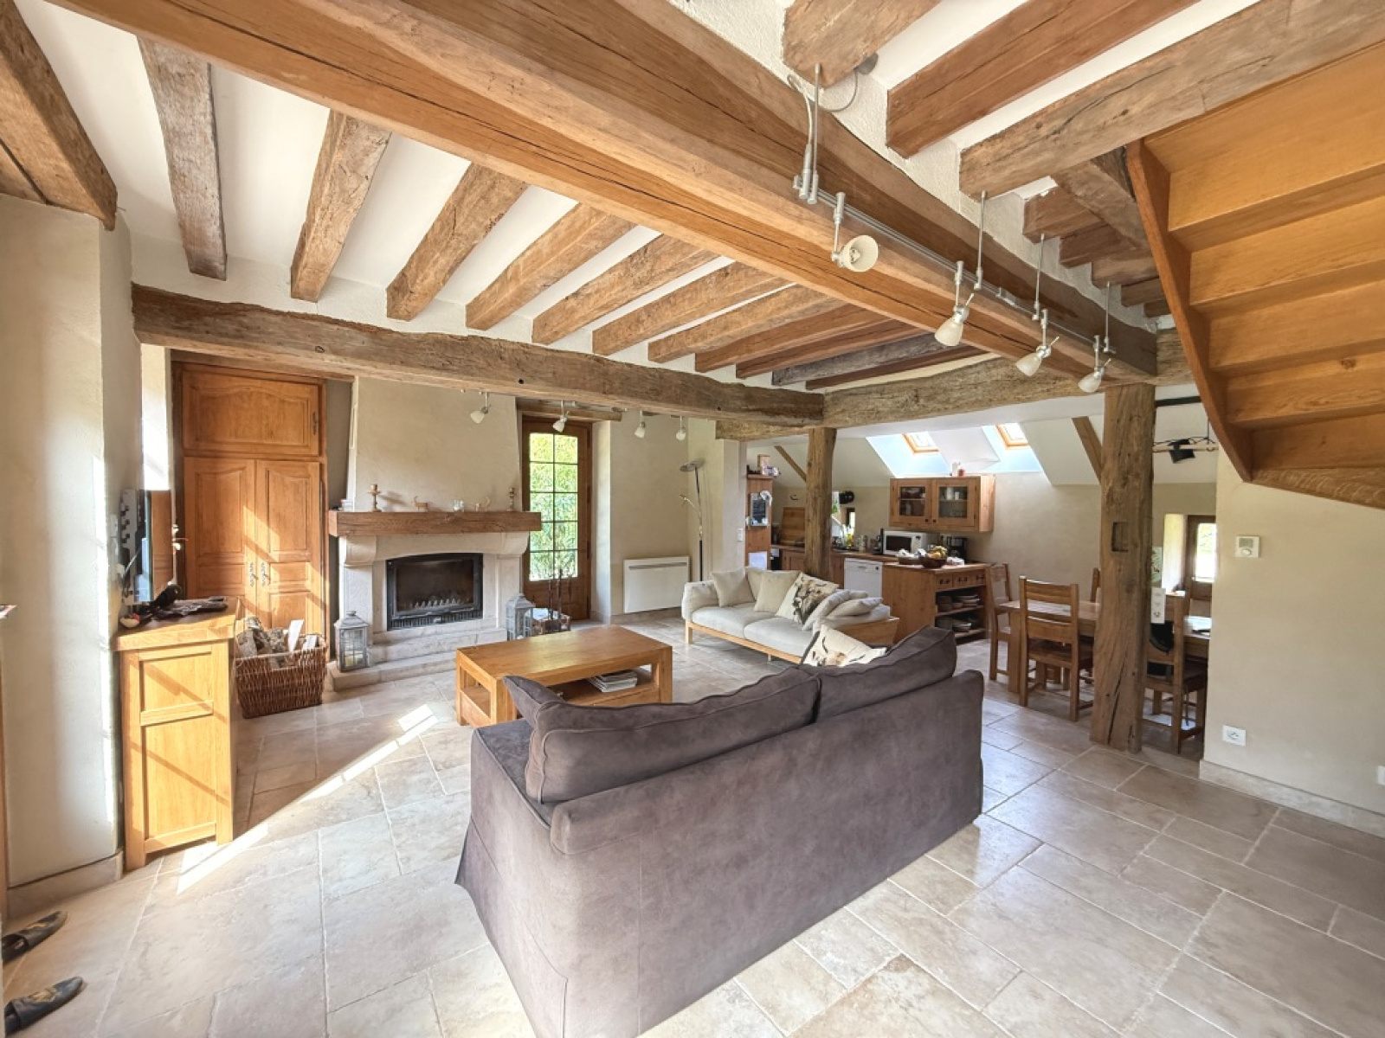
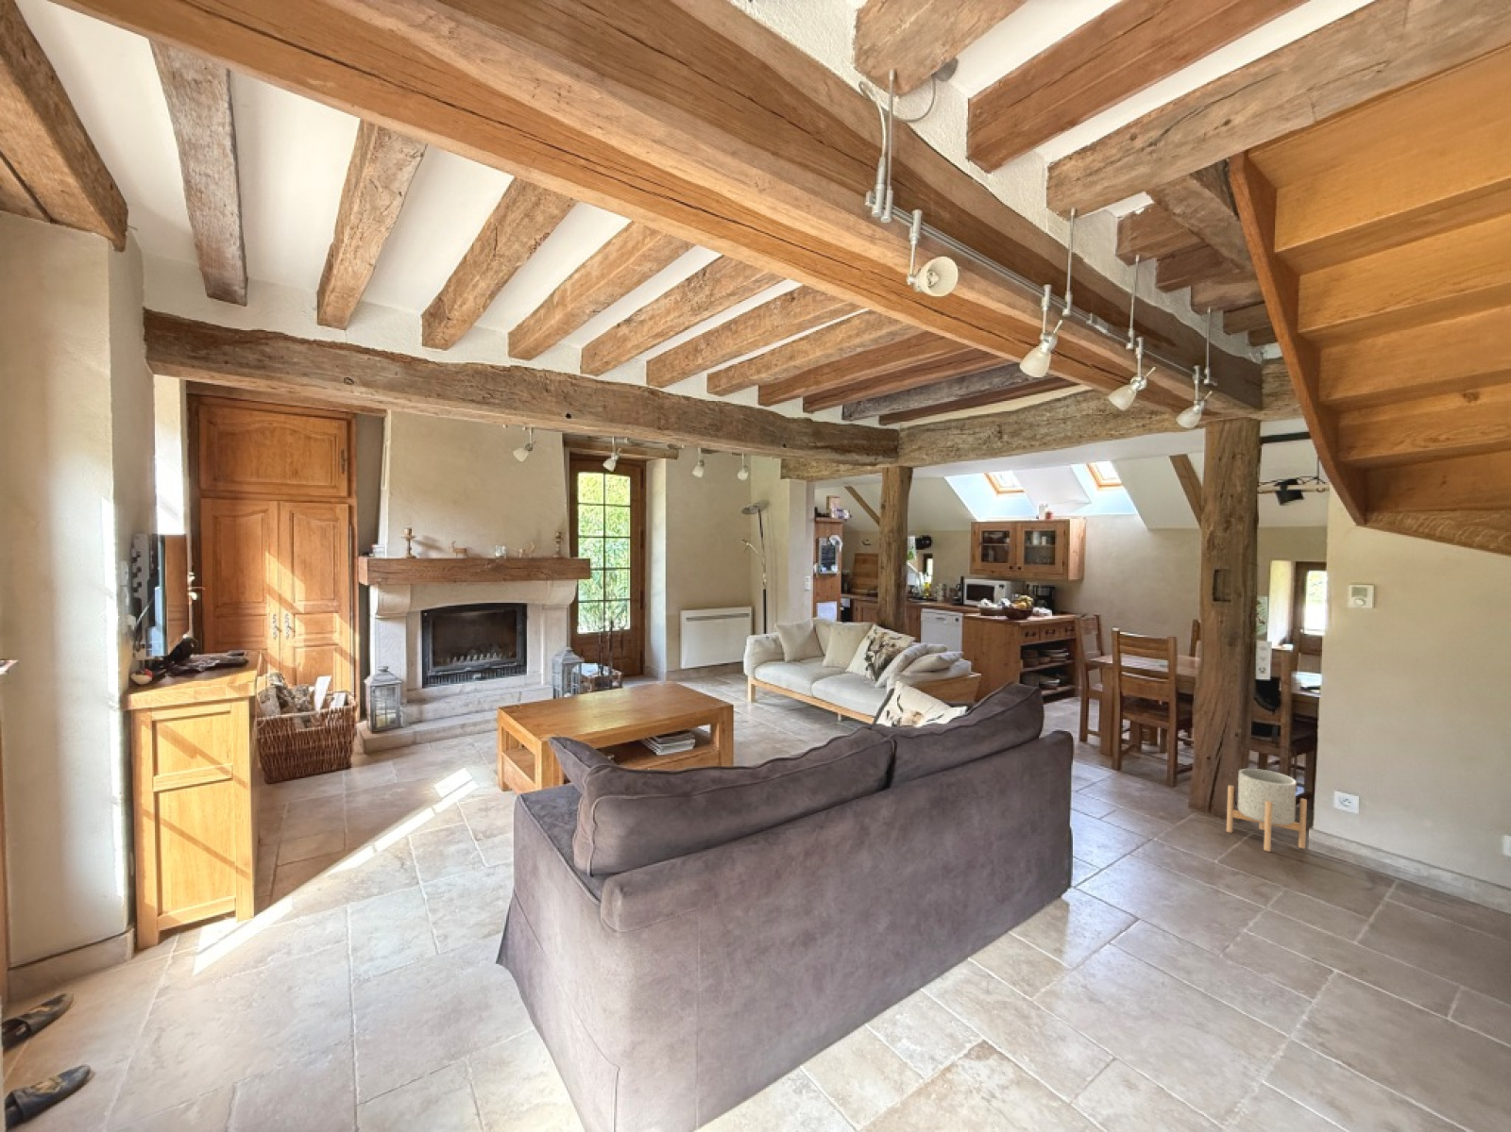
+ planter (1266, 807)
